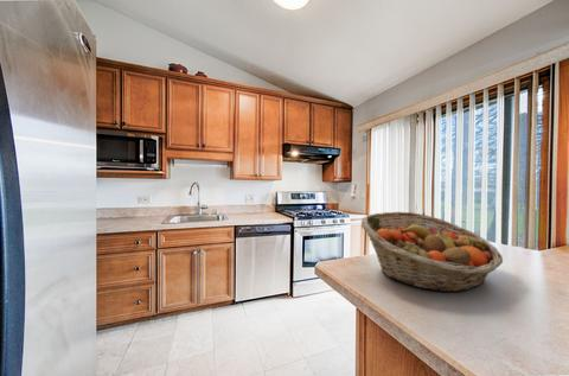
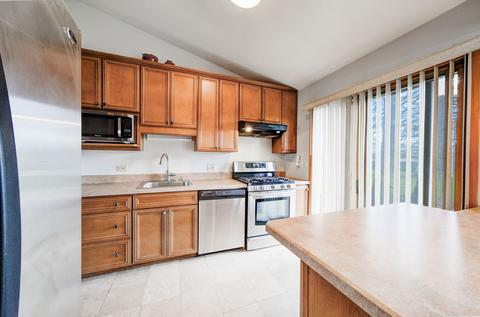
- fruit basket (424, 244)
